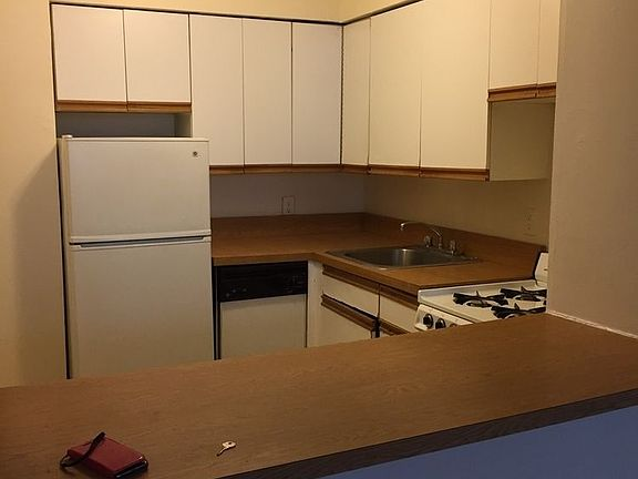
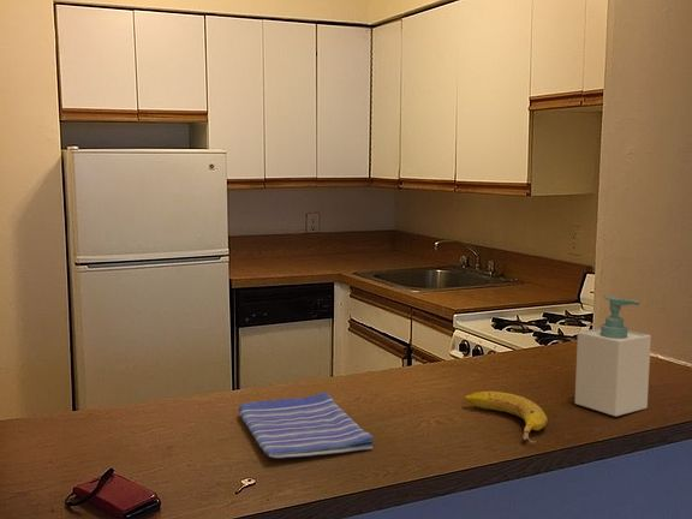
+ dish towel (302, 422)
+ fruit (509, 411)
+ soap bottle (613, 352)
